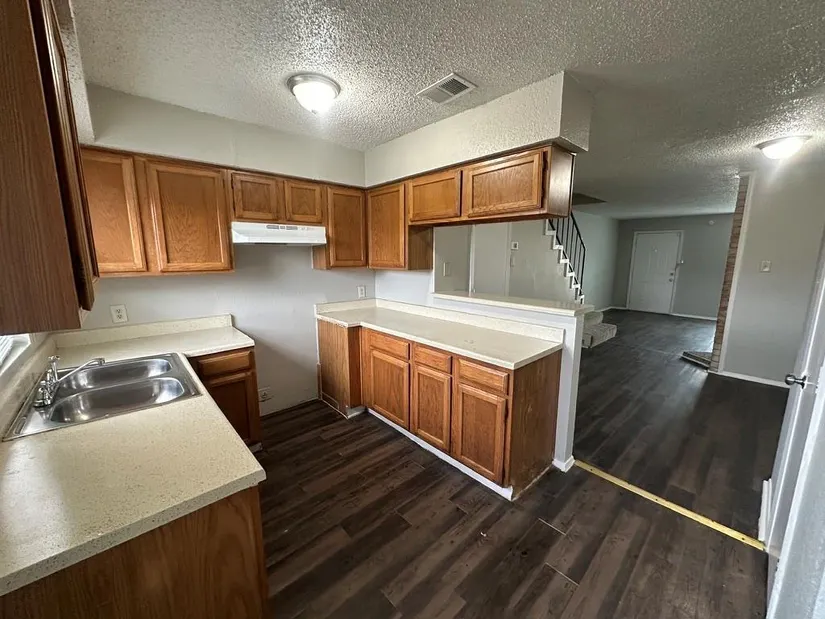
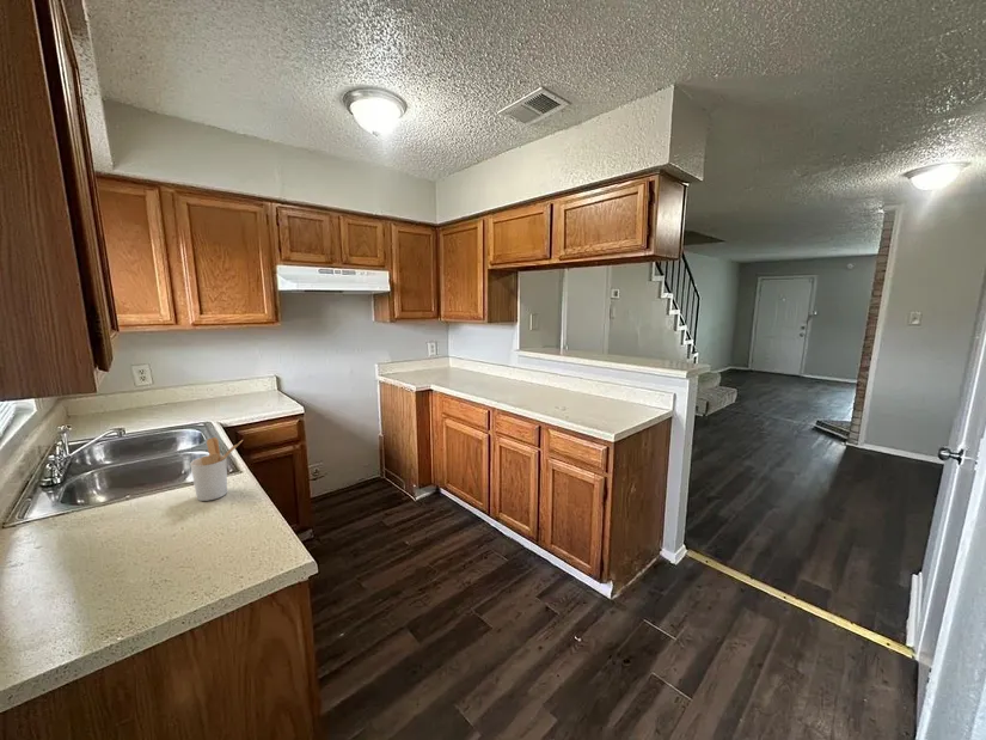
+ utensil holder (219, 467)
